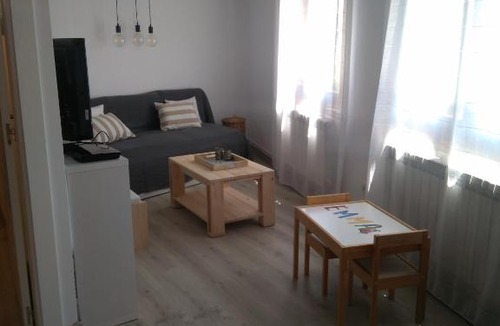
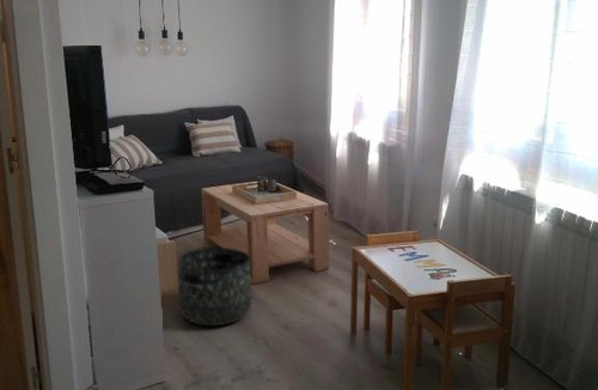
+ basket (214, 286)
